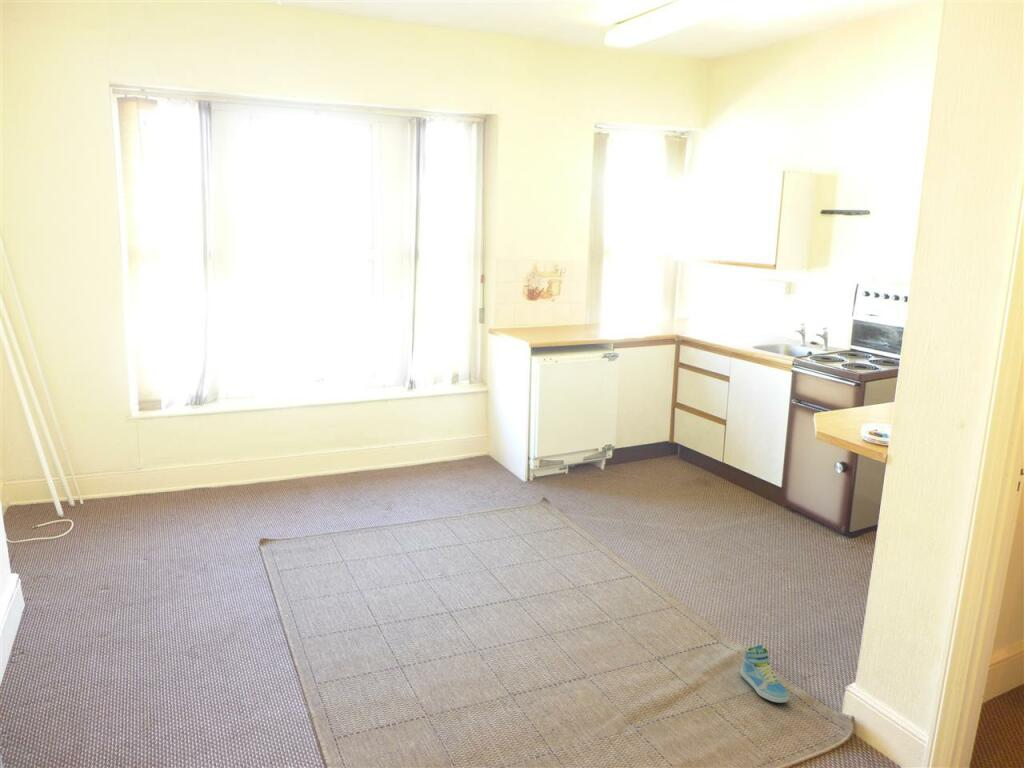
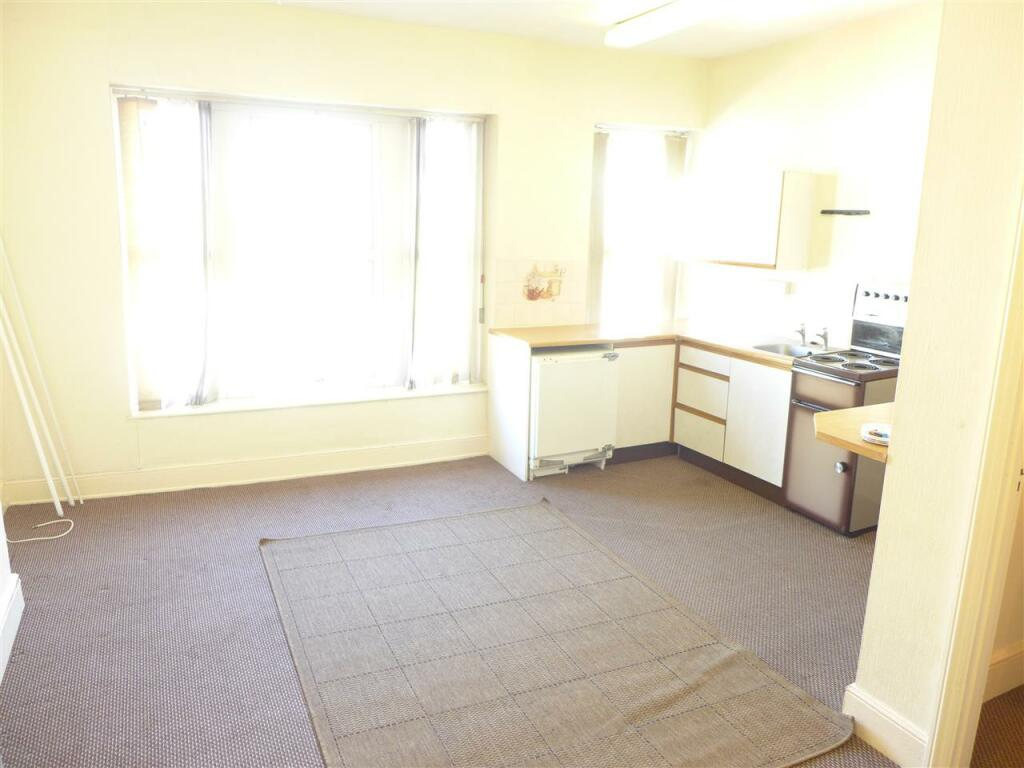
- sneaker (764, 670)
